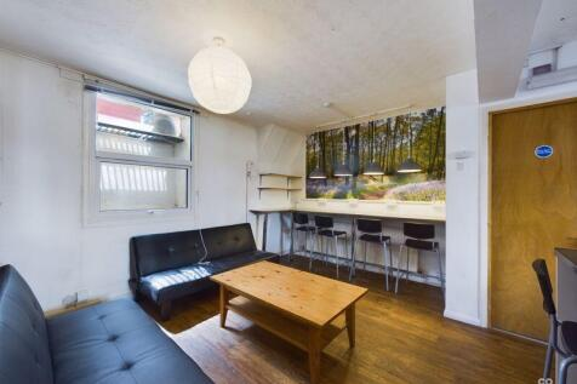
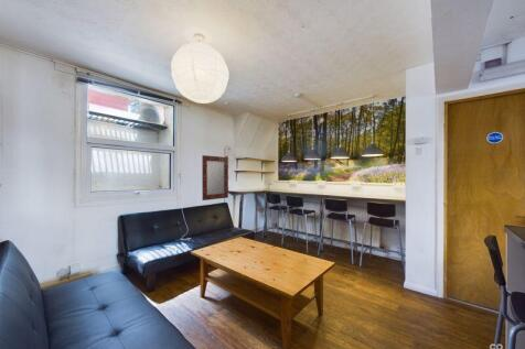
+ home mirror (215, 177)
